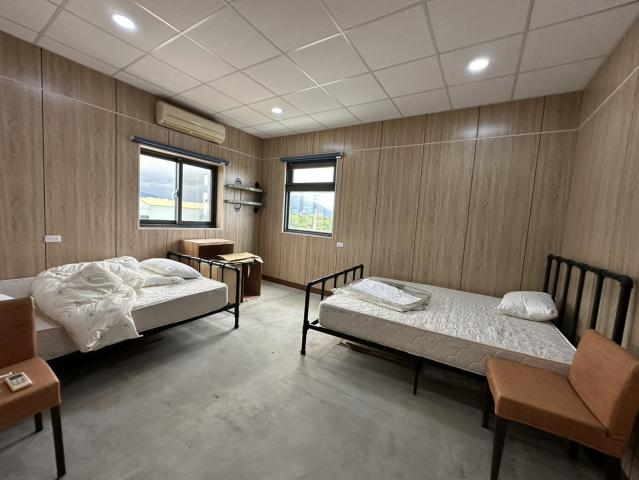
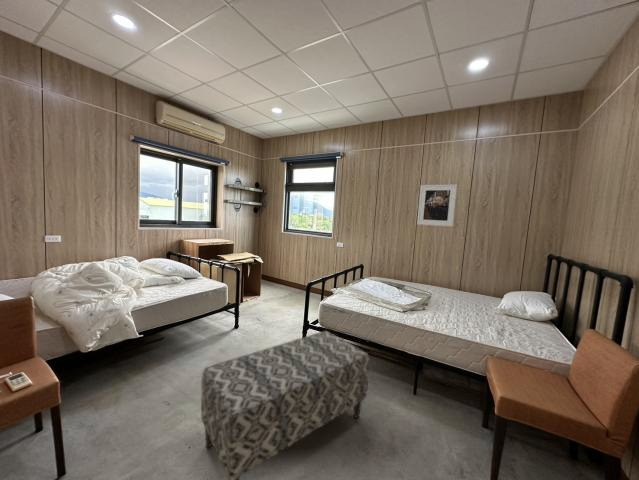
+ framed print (436, 205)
+ bench (291, 395)
